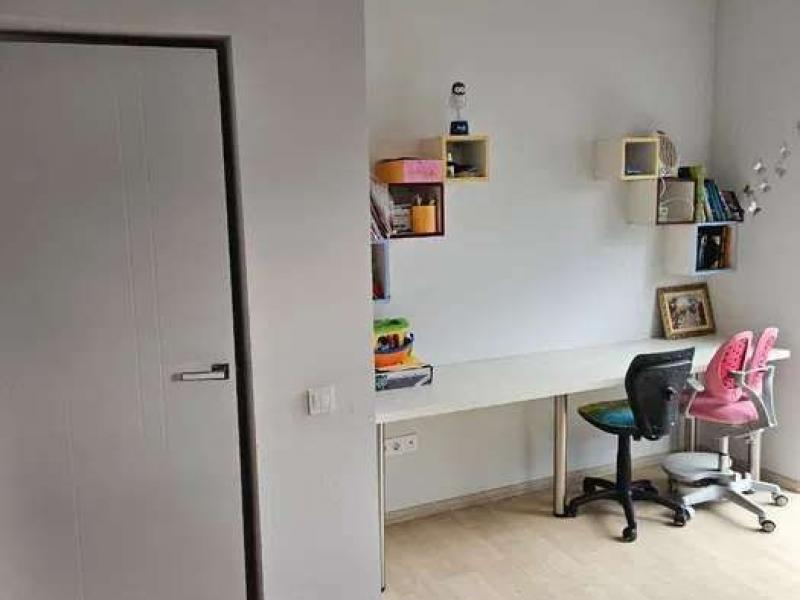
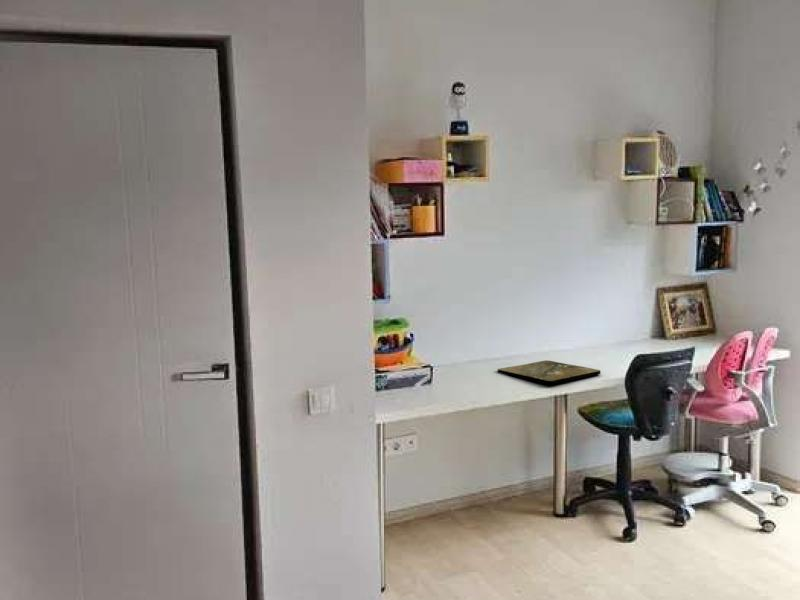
+ aerial map (548, 371)
